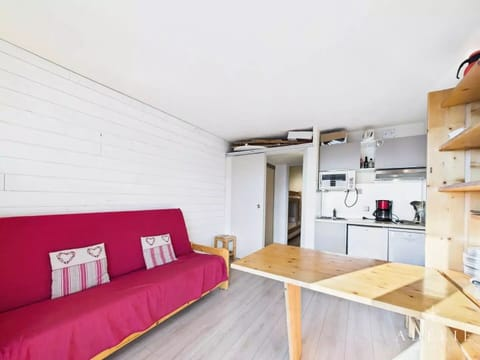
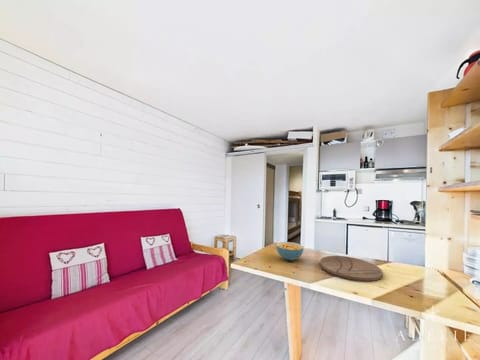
+ cutting board (349, 267)
+ cereal bowl (289, 252)
